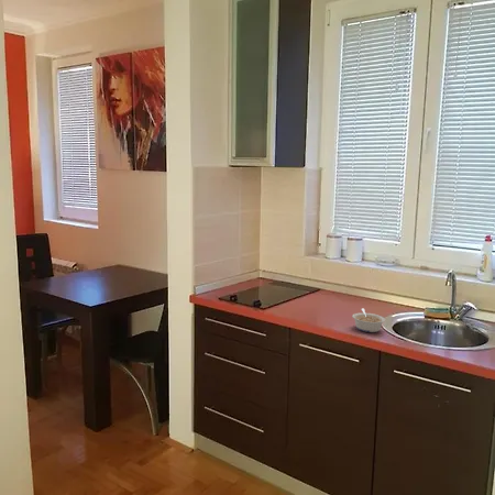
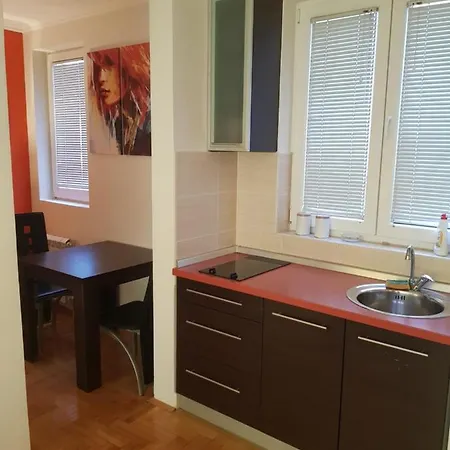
- legume (366, 321)
